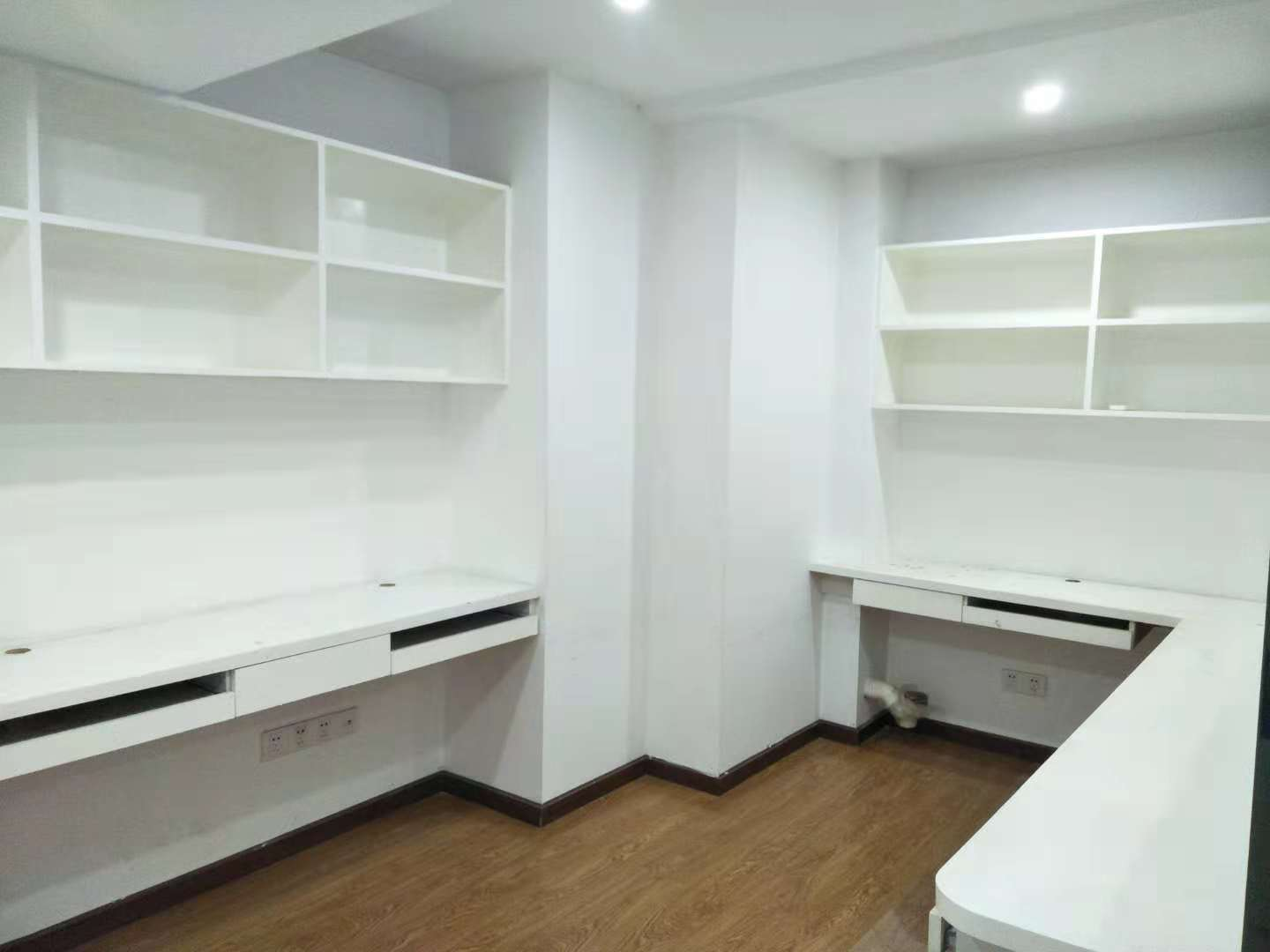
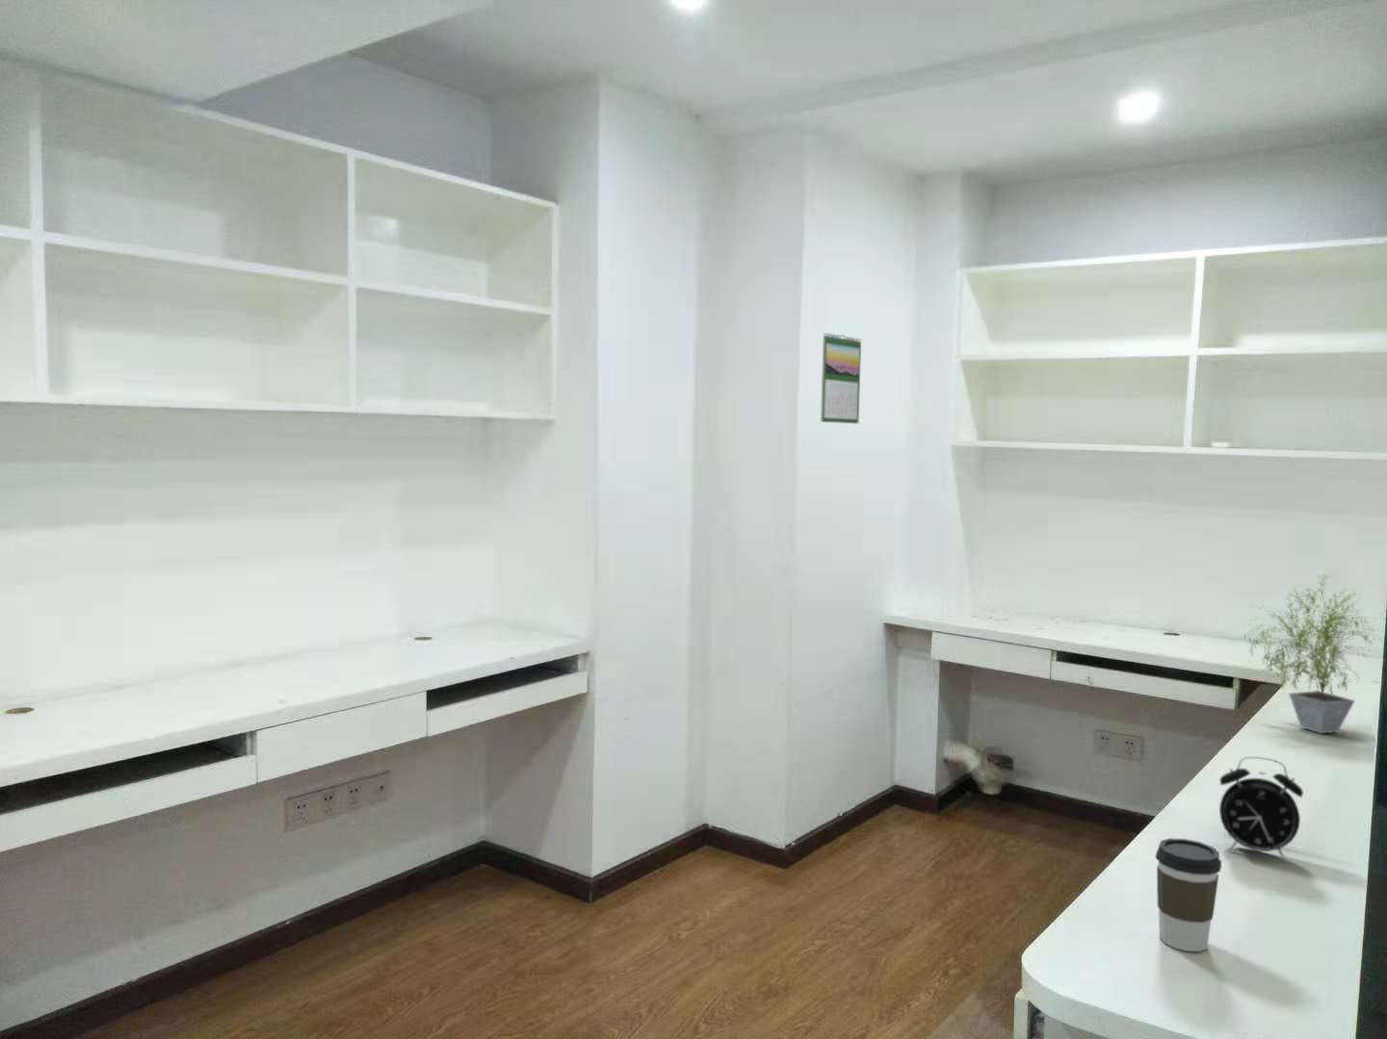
+ potted plant (1309, 653)
+ alarm clock (1259, 807)
+ coffee cup (1186, 895)
+ calendar (841, 378)
